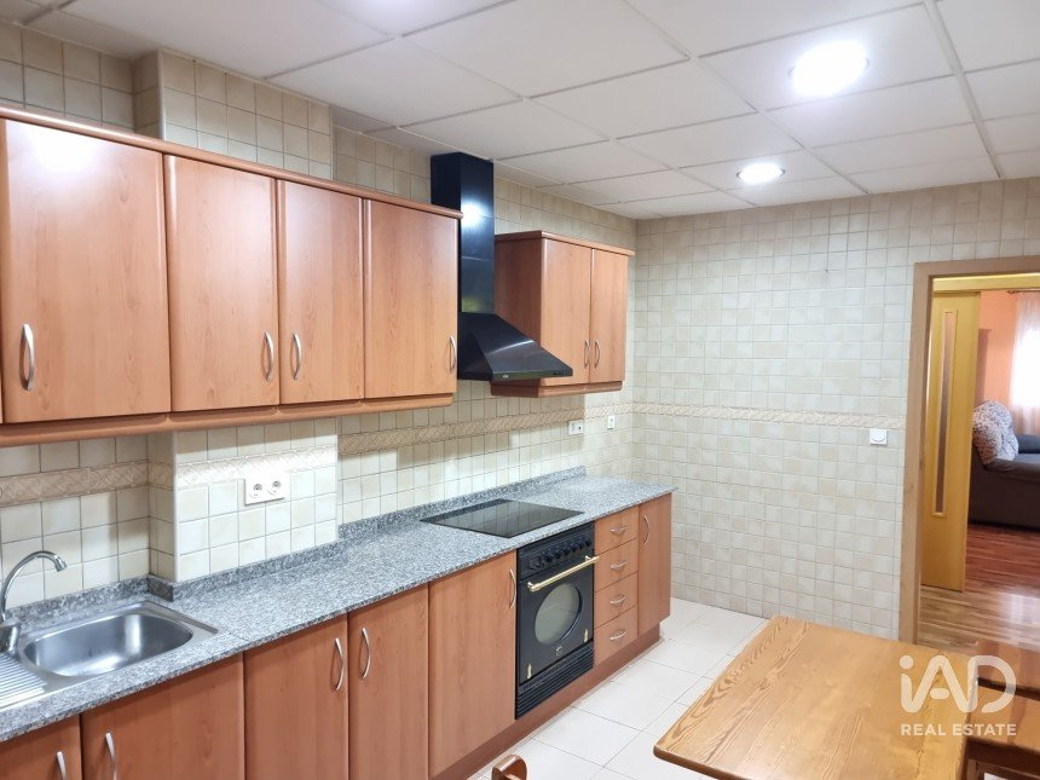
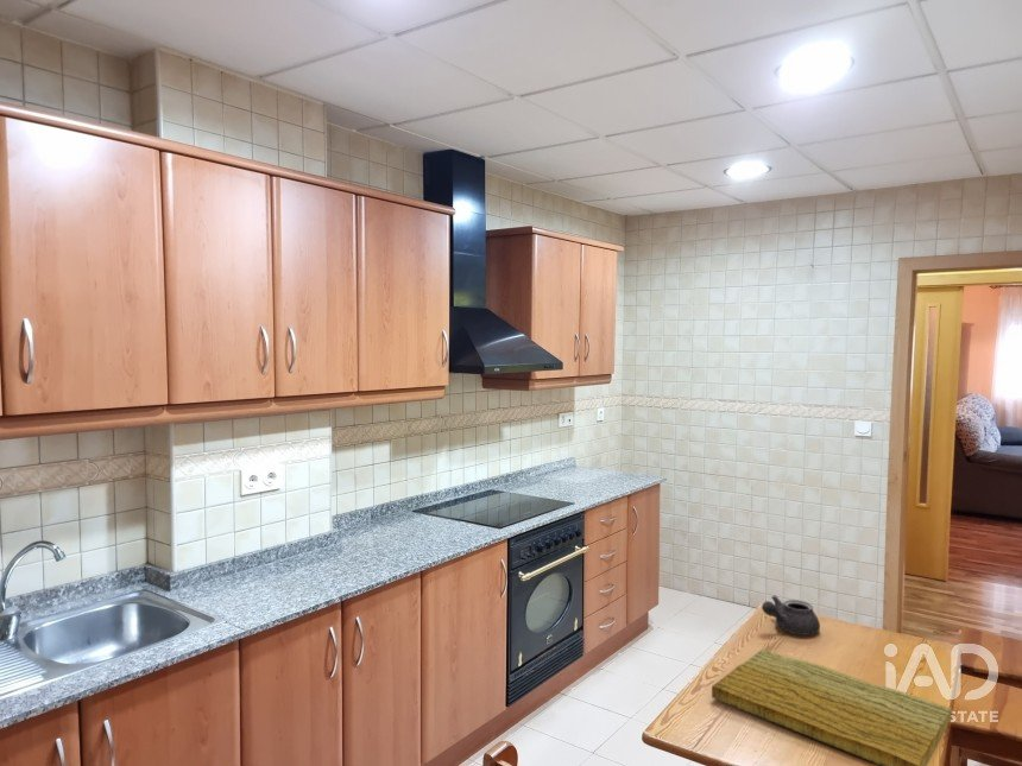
+ teapot (786, 613)
+ cutting board (827, 701)
